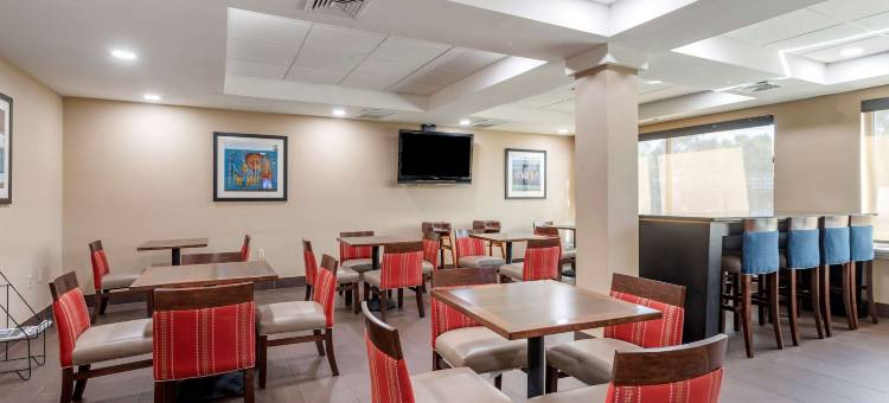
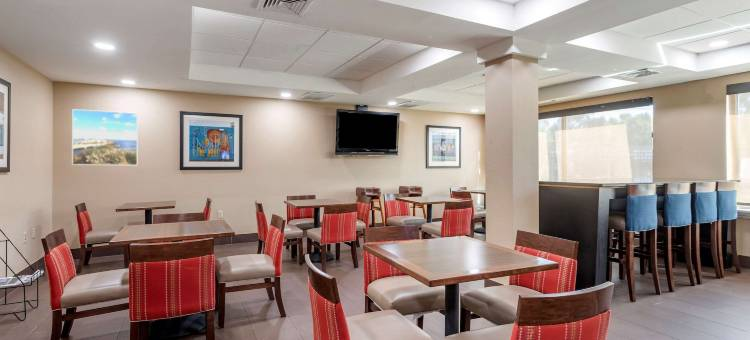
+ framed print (106, 138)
